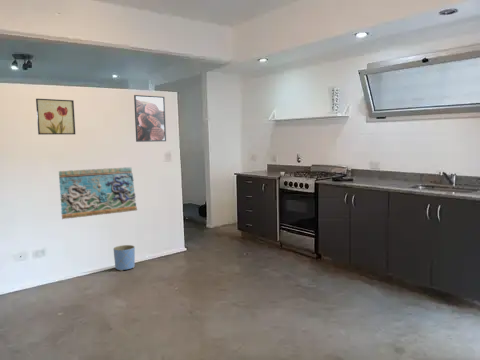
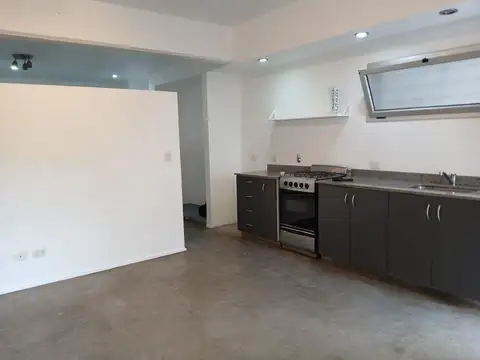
- planter (124, 257)
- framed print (150, 118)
- wall art (56, 117)
- decorative wall panel (99, 191)
